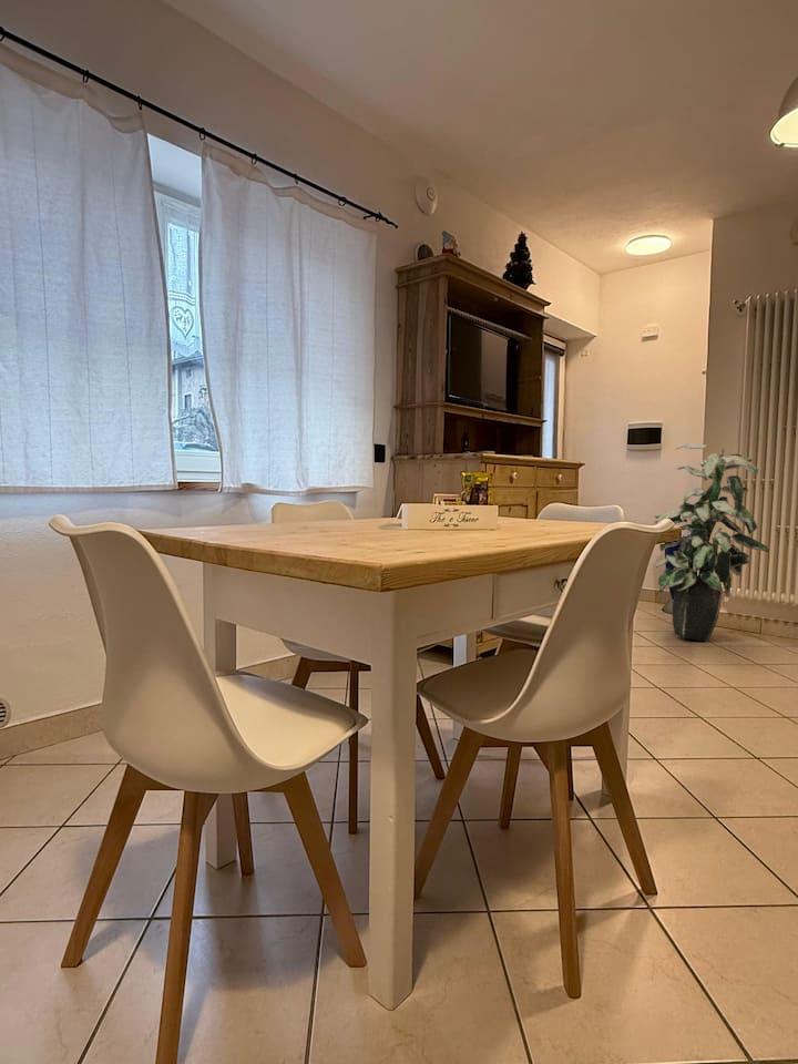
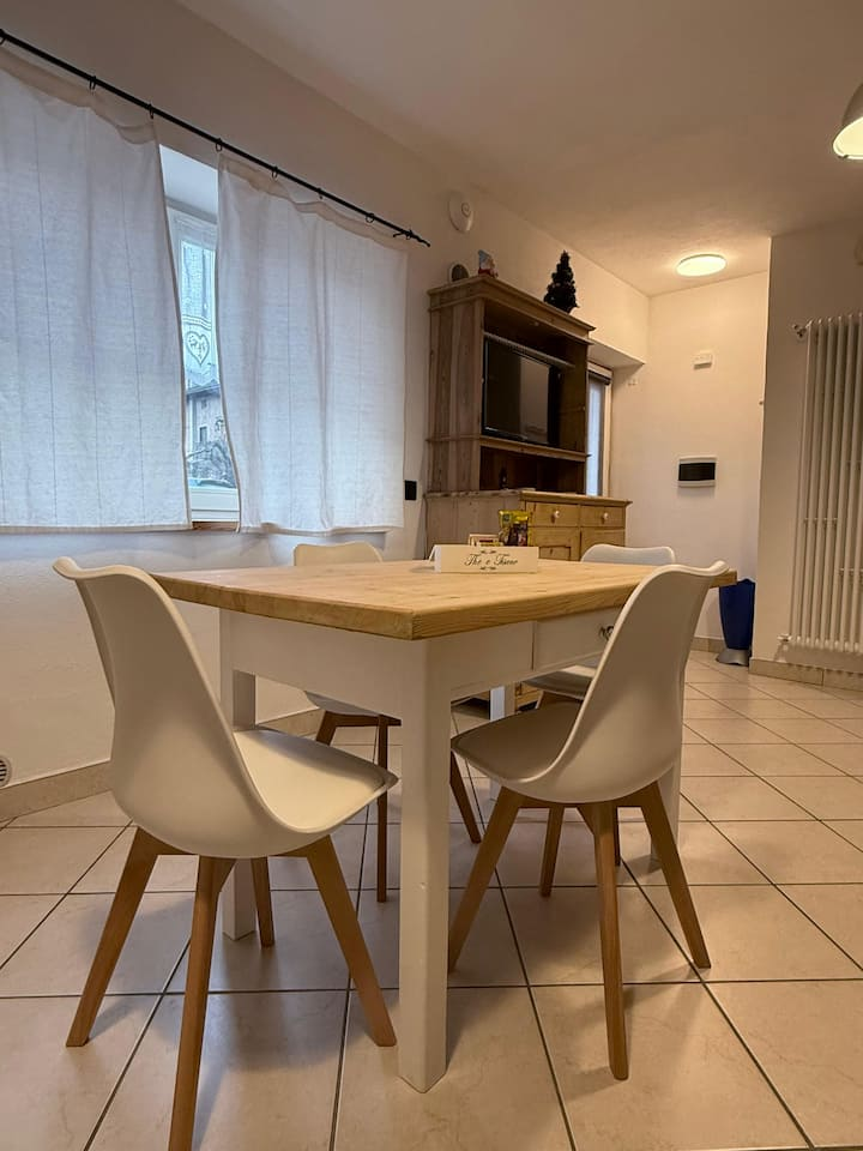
- indoor plant (700, 541)
